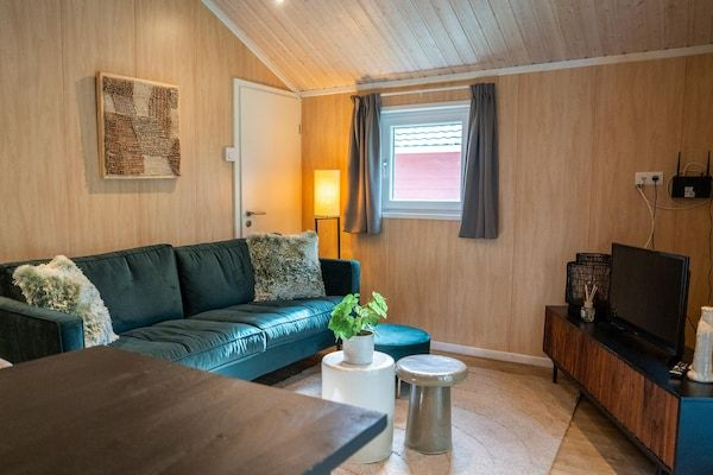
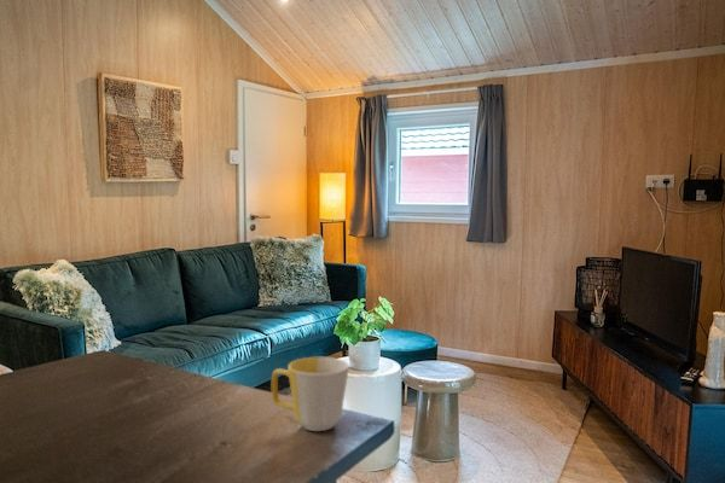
+ mug (309, 392)
